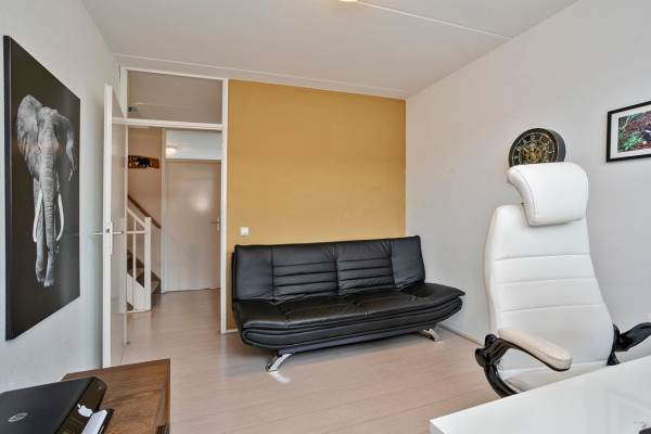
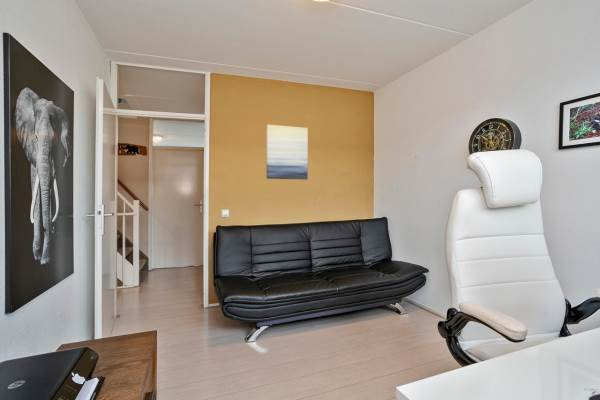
+ wall art (287, 152)
